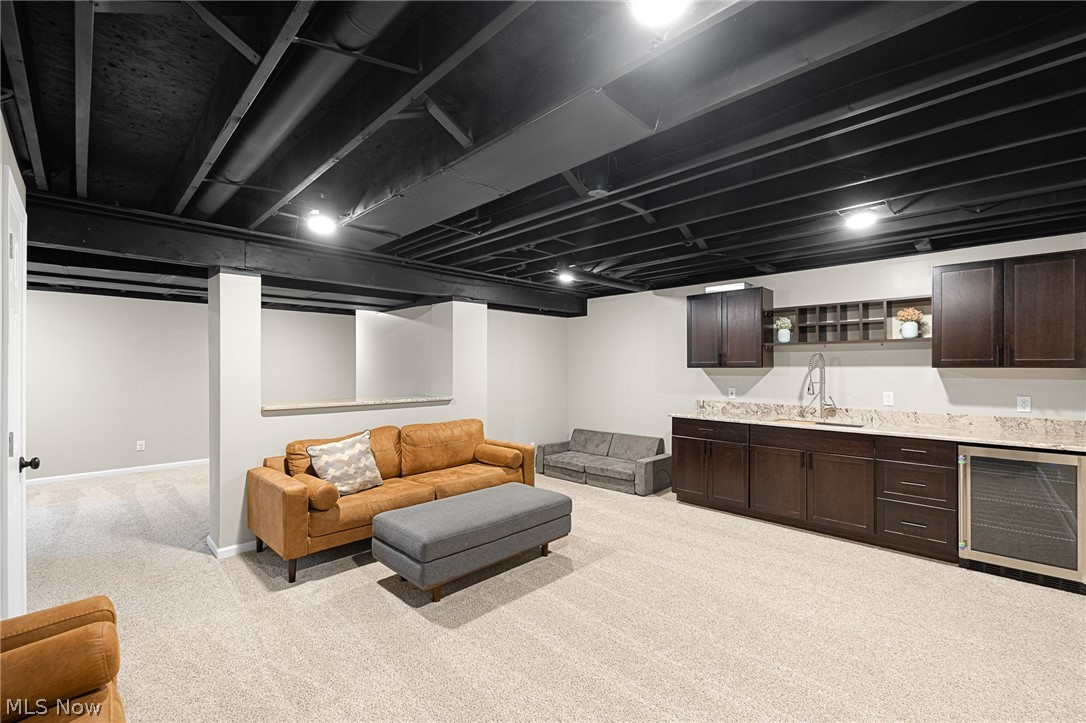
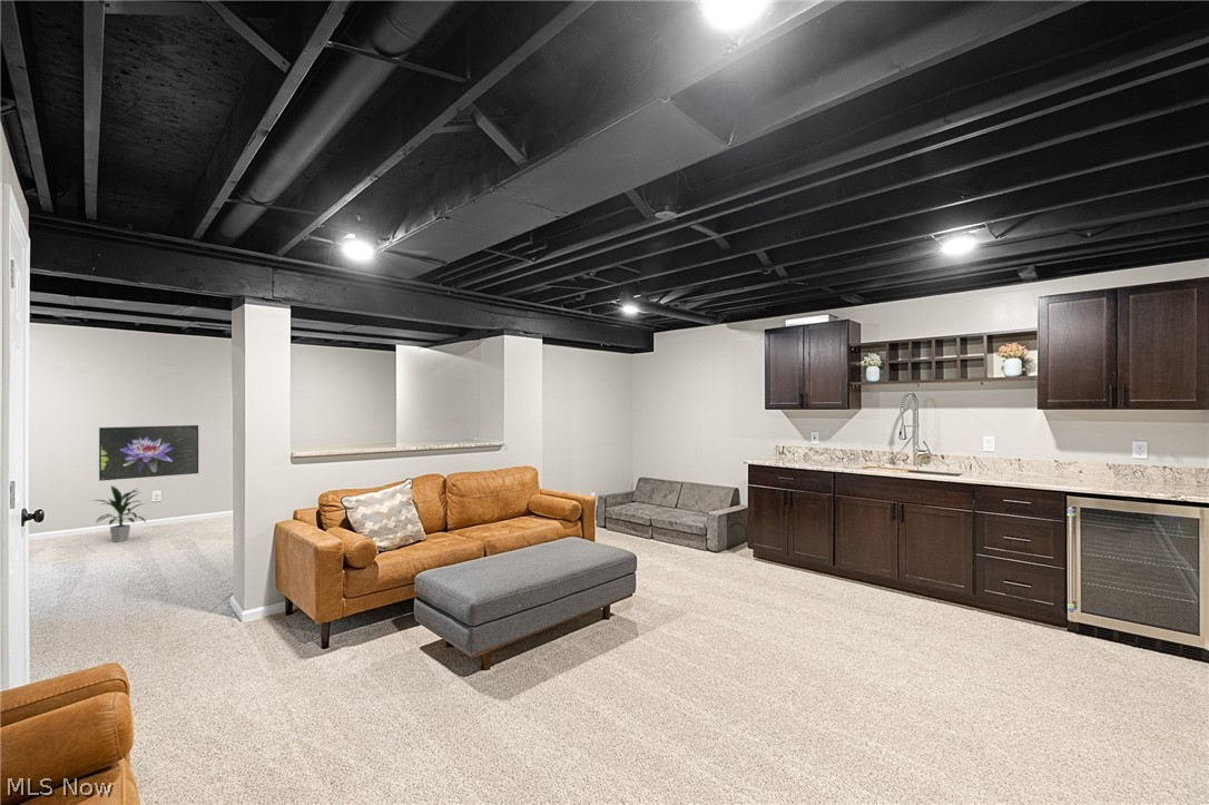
+ indoor plant (122, 512)
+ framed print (150, 451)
